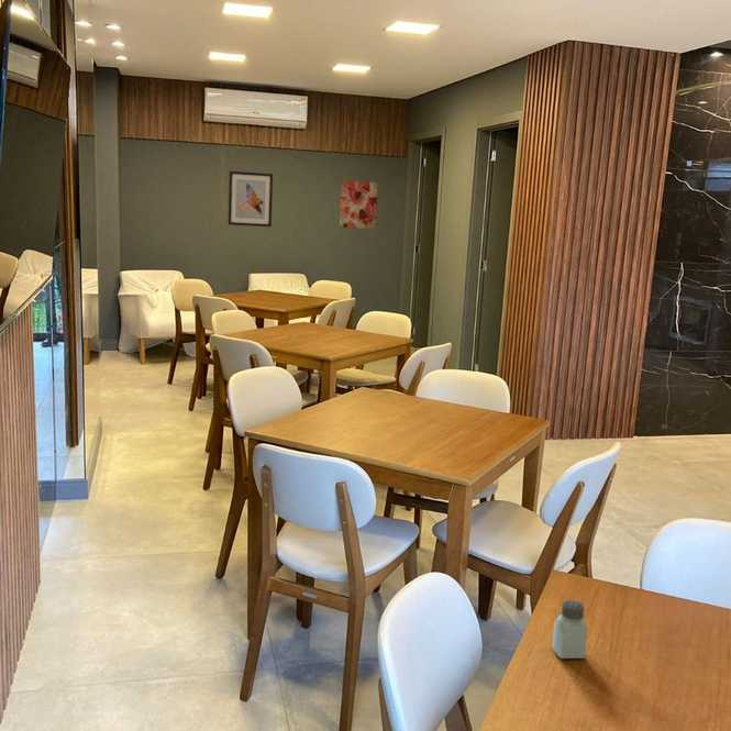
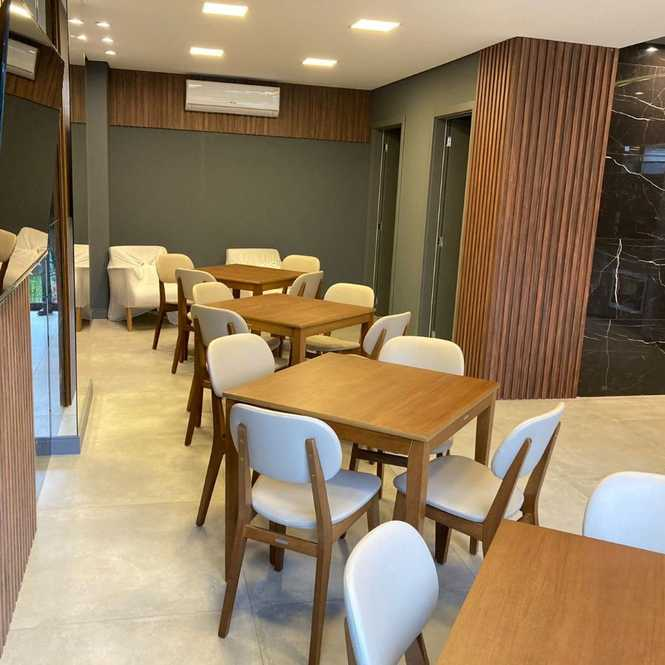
- wall art (250, 199)
- wall art (358, 204)
- saltshaker (571, 629)
